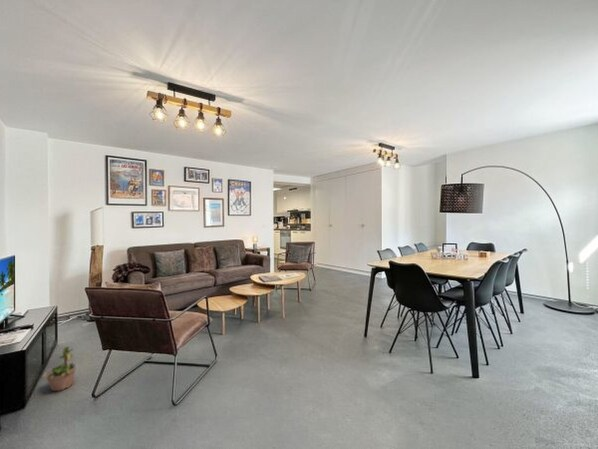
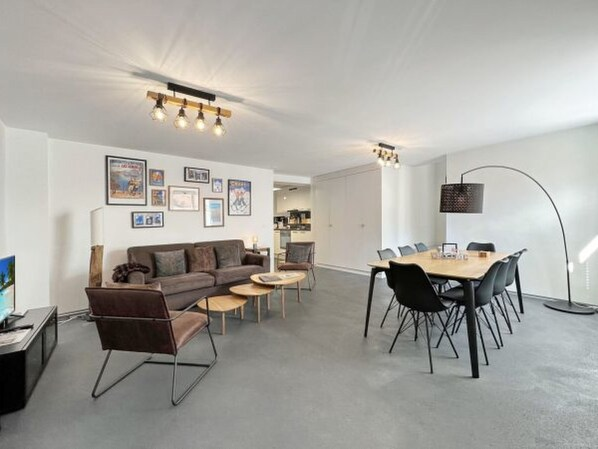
- potted plant (61, 364)
